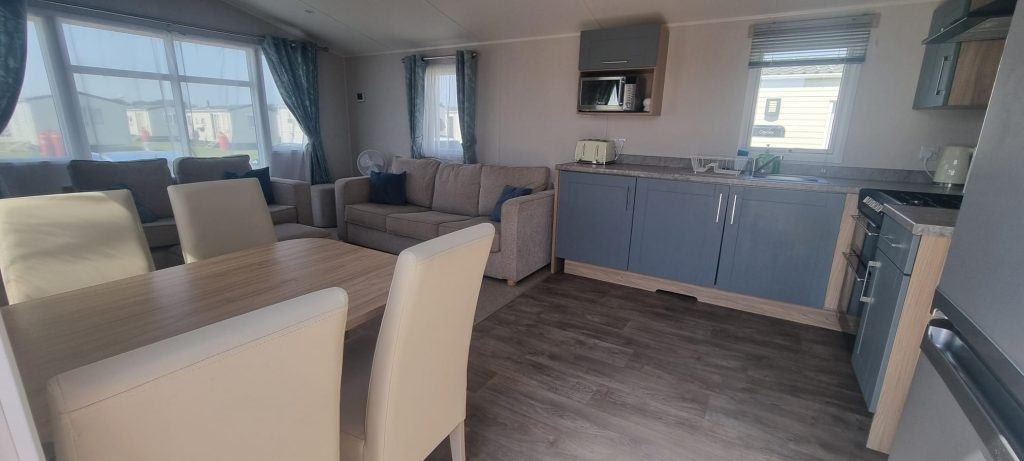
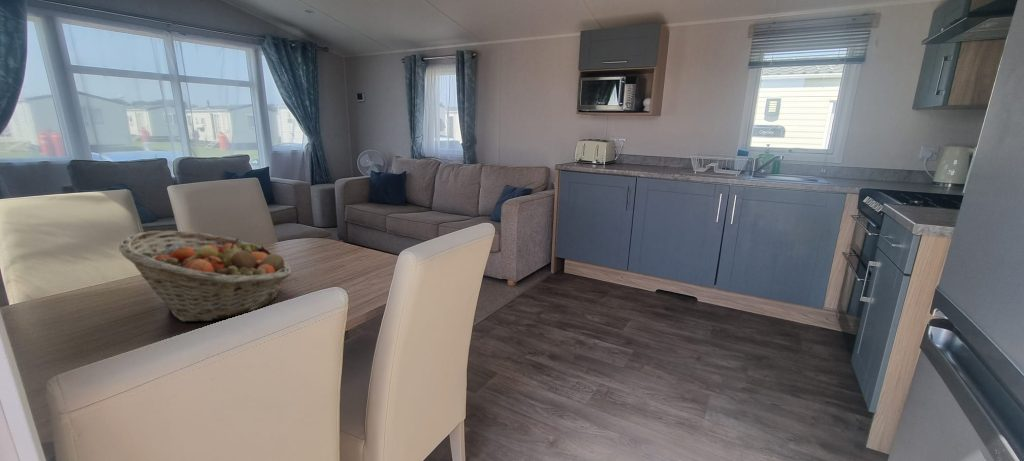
+ fruit basket (214, 266)
